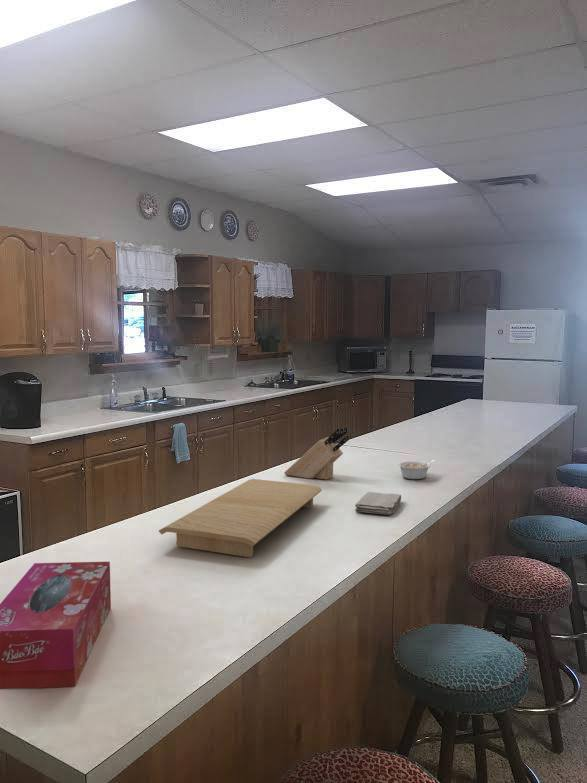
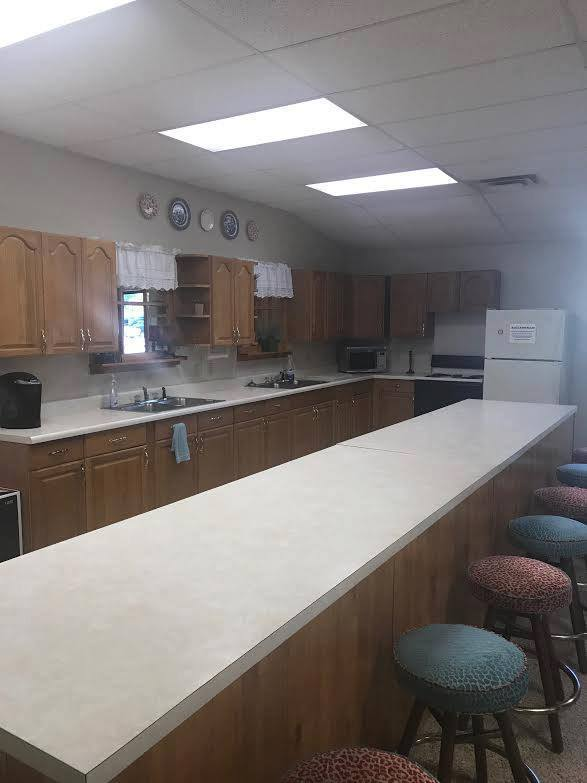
- cutting board (249, 514)
- knife block (317, 450)
- washcloth (378, 502)
- tissue box (52, 617)
- legume (414, 468)
